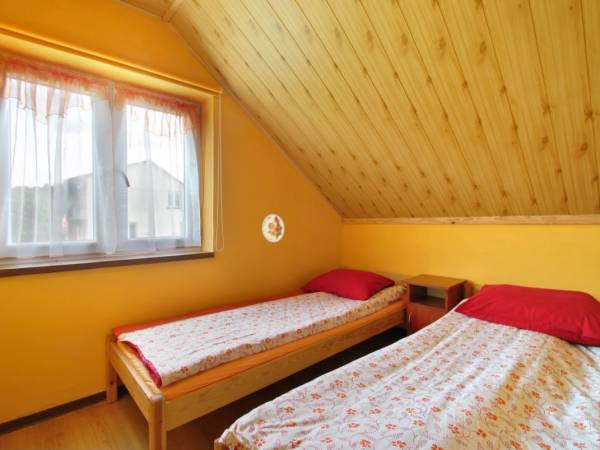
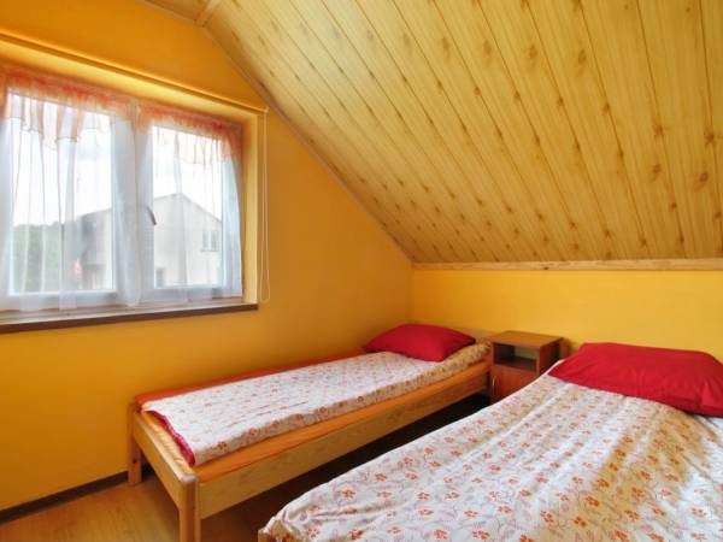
- decorative plate (273, 228)
